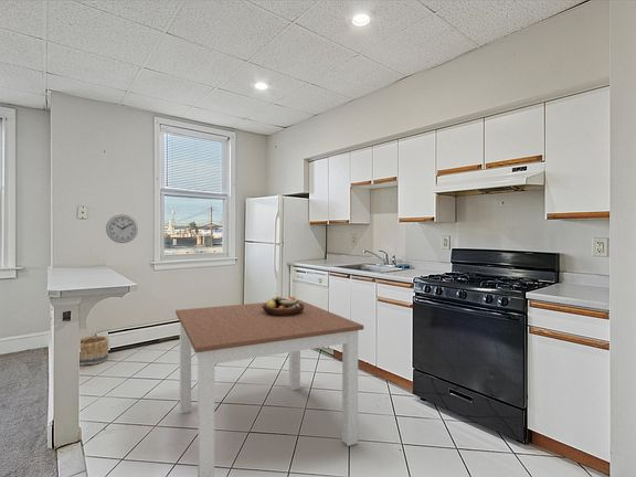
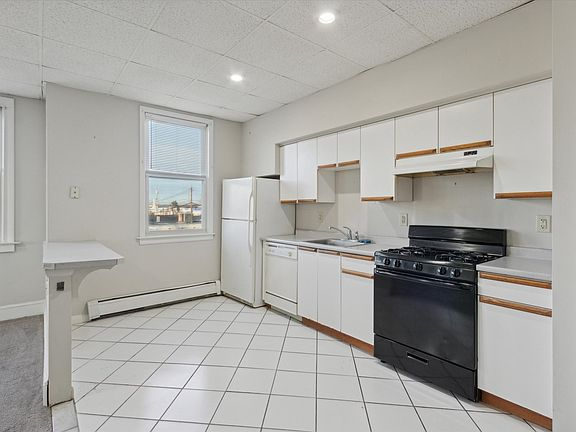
- fruit bowl (284, 303)
- wall clock (121, 229)
- basket (92, 350)
- dining table (257, 357)
